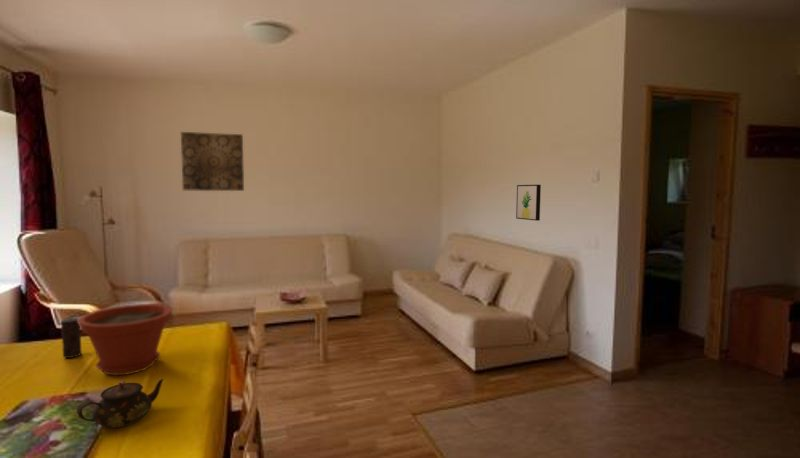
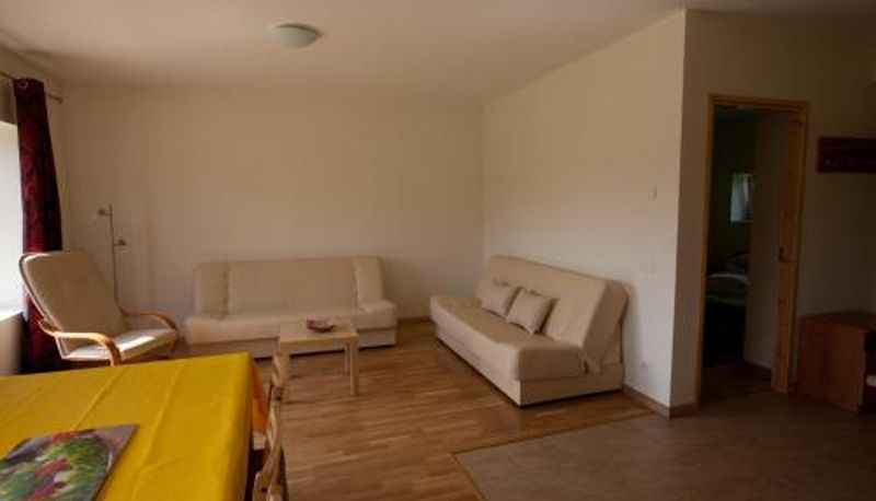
- wall art (213, 162)
- teapot (123, 400)
- candle (71, 337)
- wall art (527, 202)
- plant pot (128, 340)
